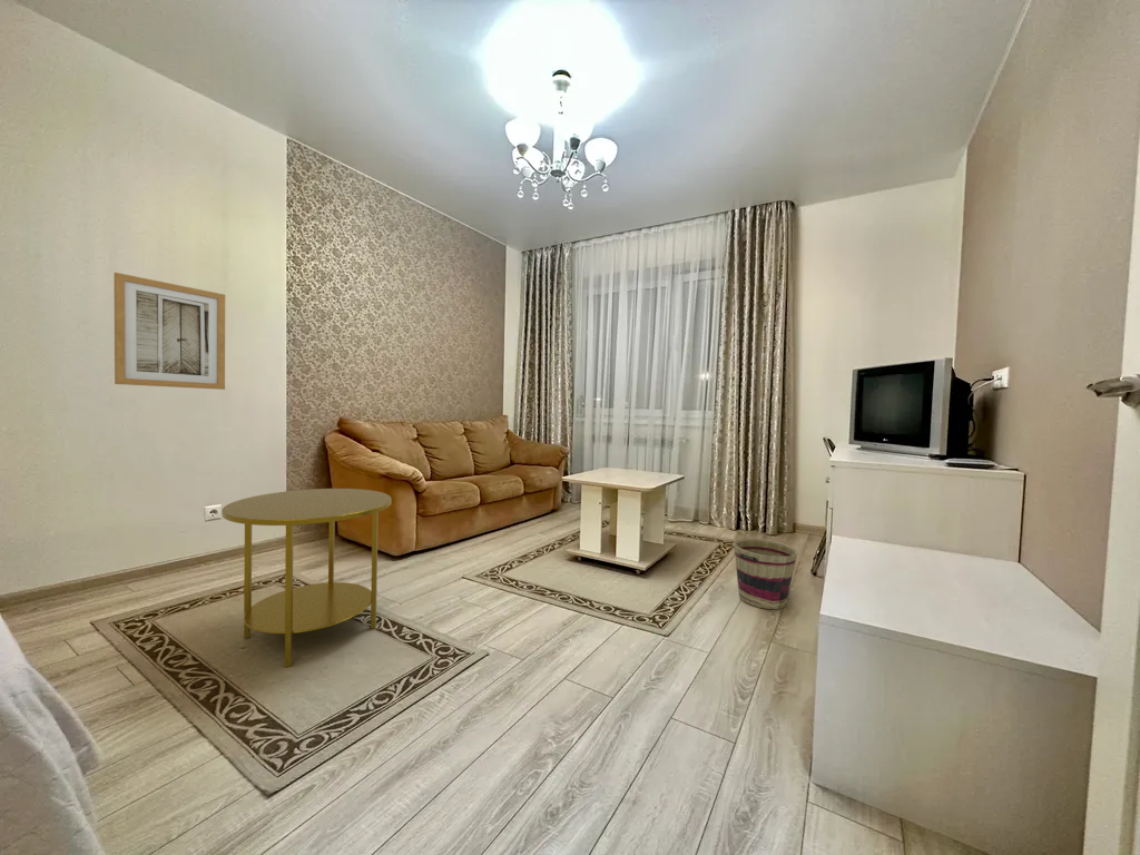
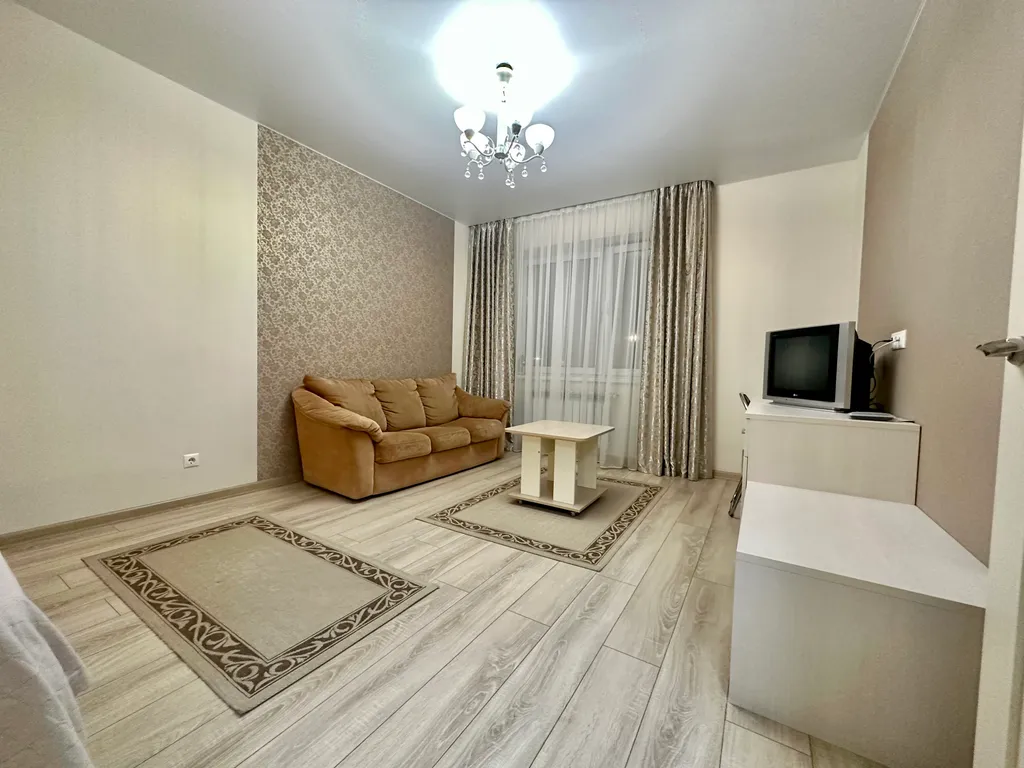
- wall art (174, 335)
- basket (763, 572)
- side table (328, 567)
